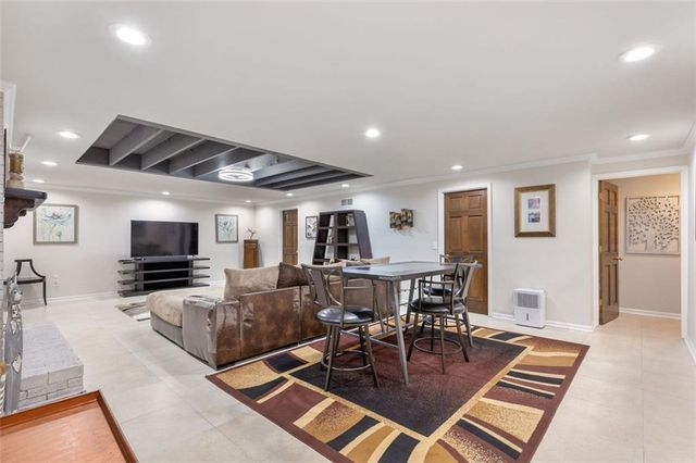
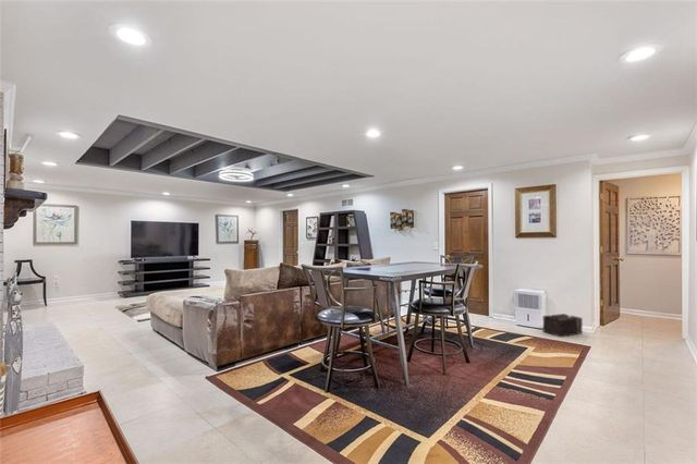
+ cardboard box (562, 325)
